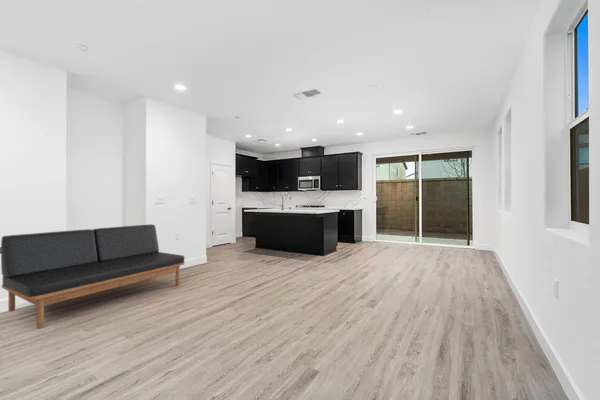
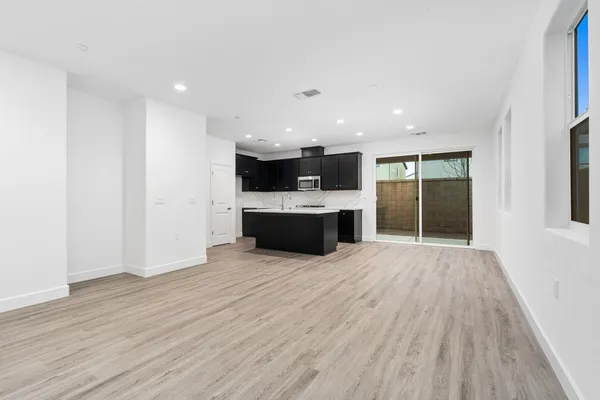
- sofa (105, 263)
